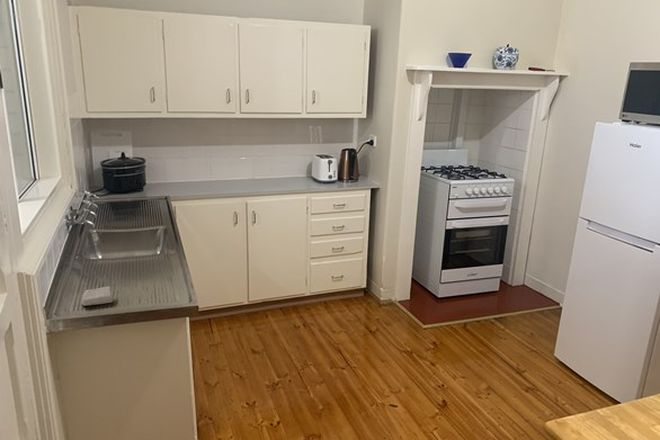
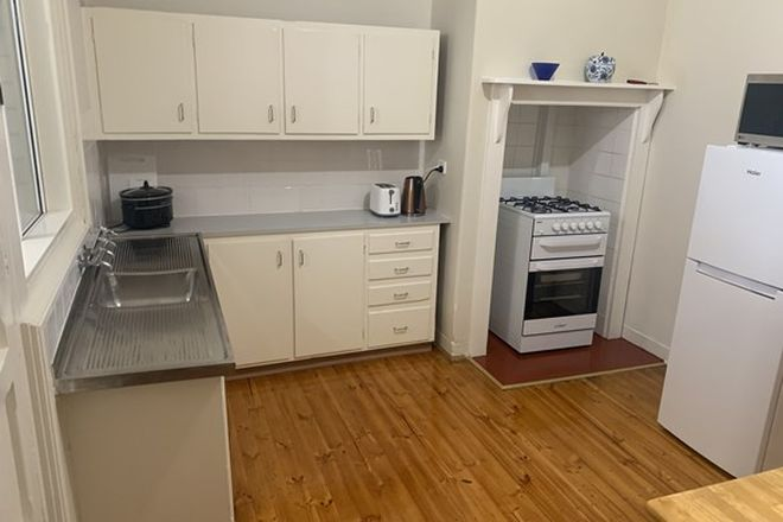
- soap bar (96, 296)
